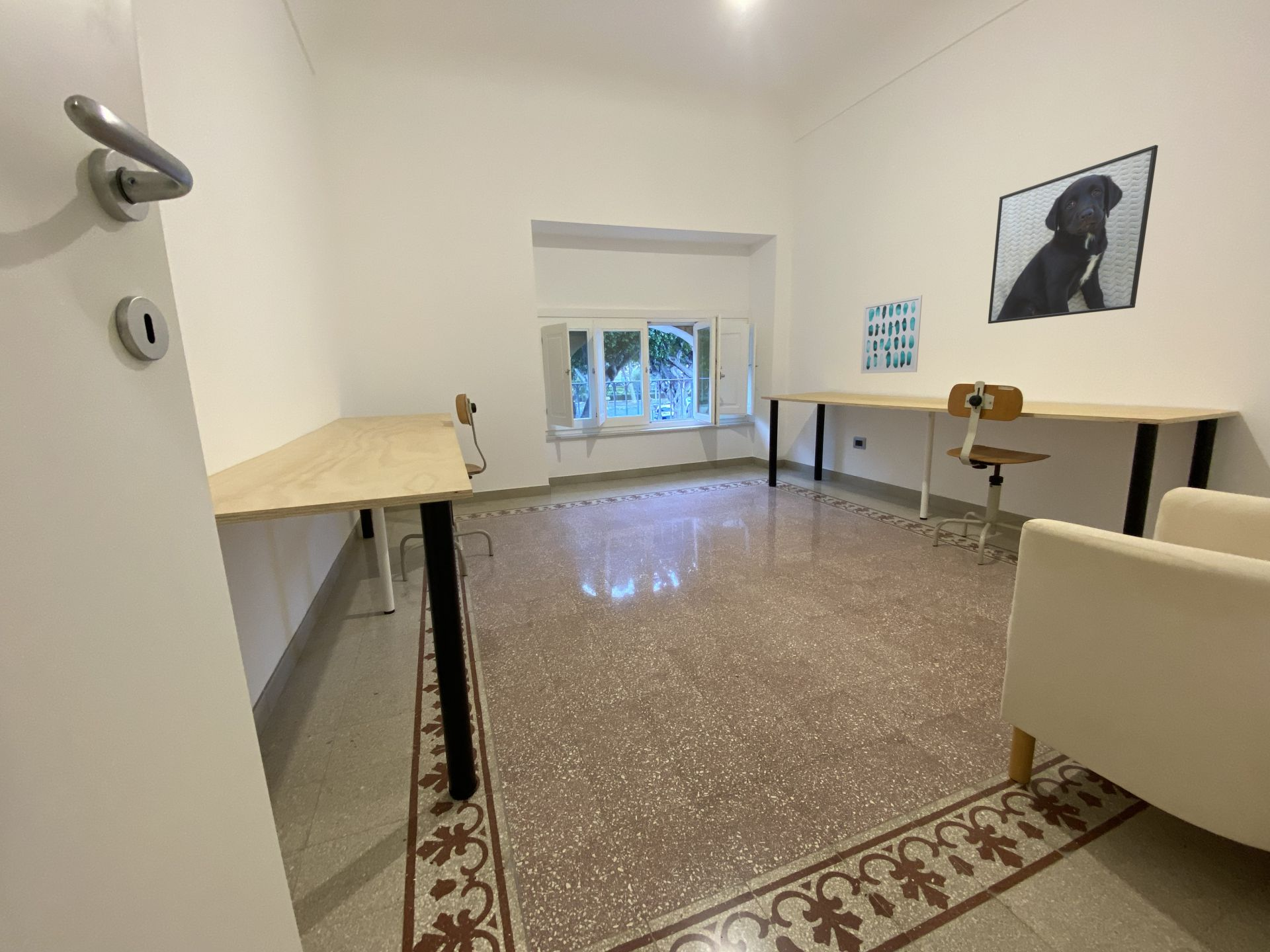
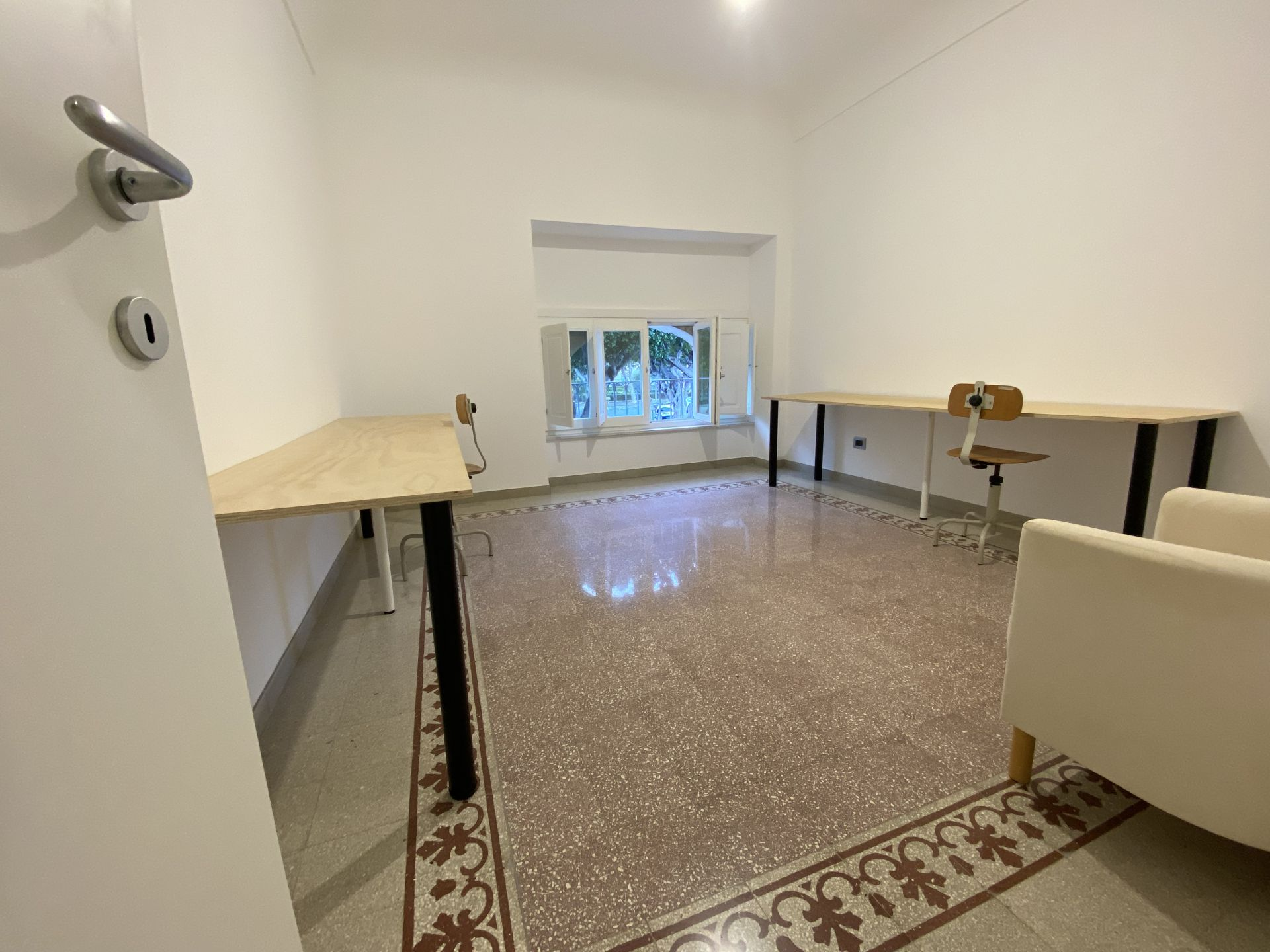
- wall art (889, 337)
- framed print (1060, 247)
